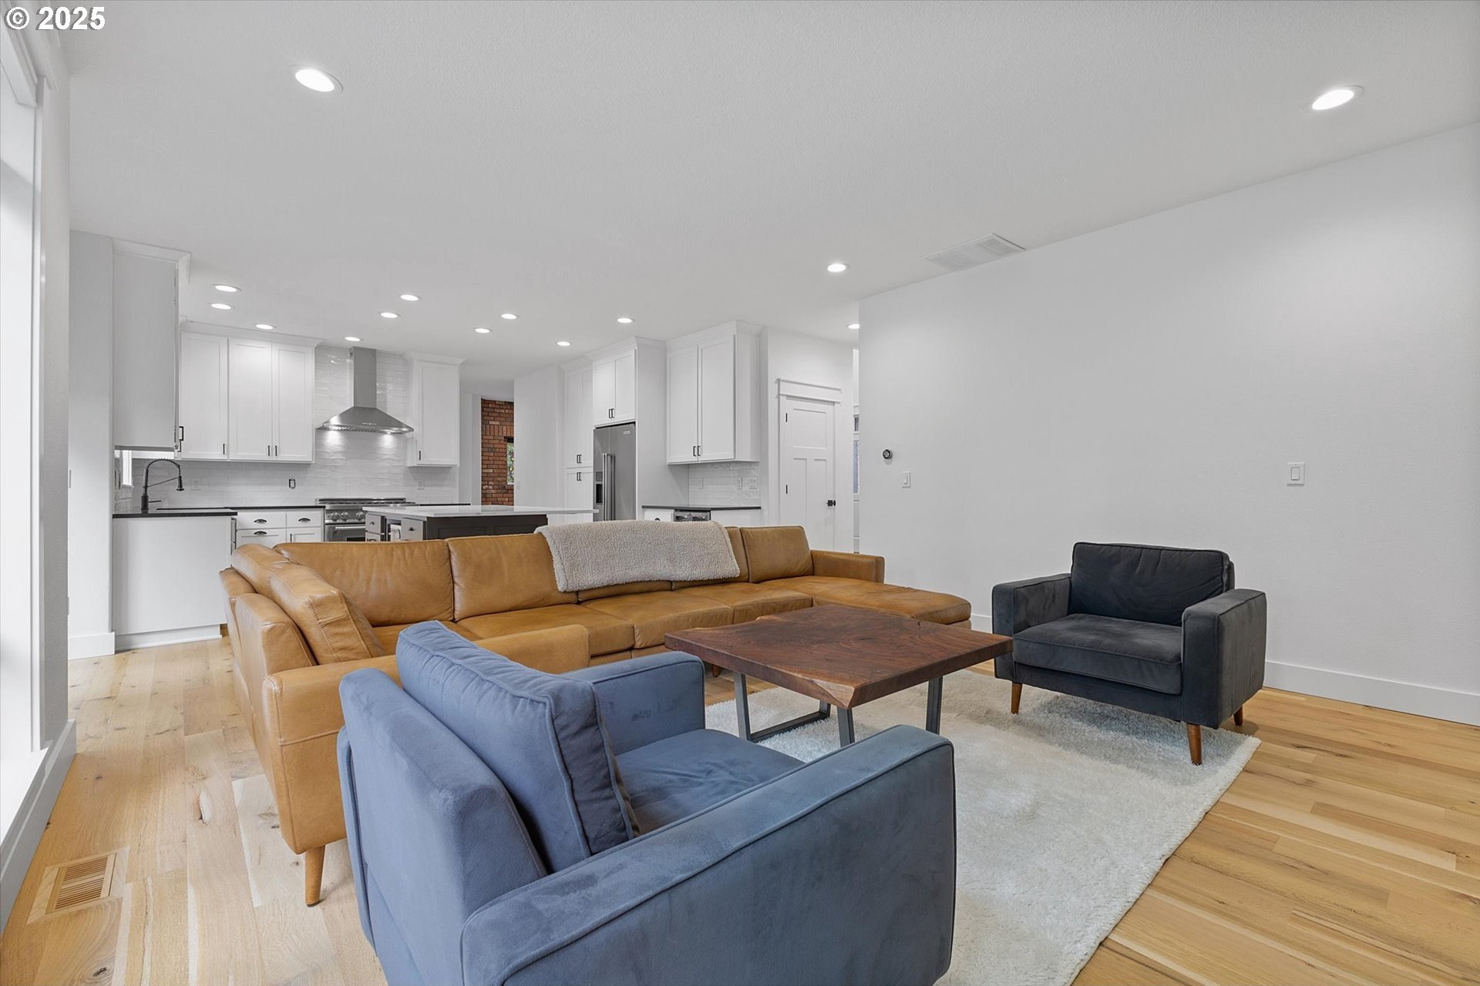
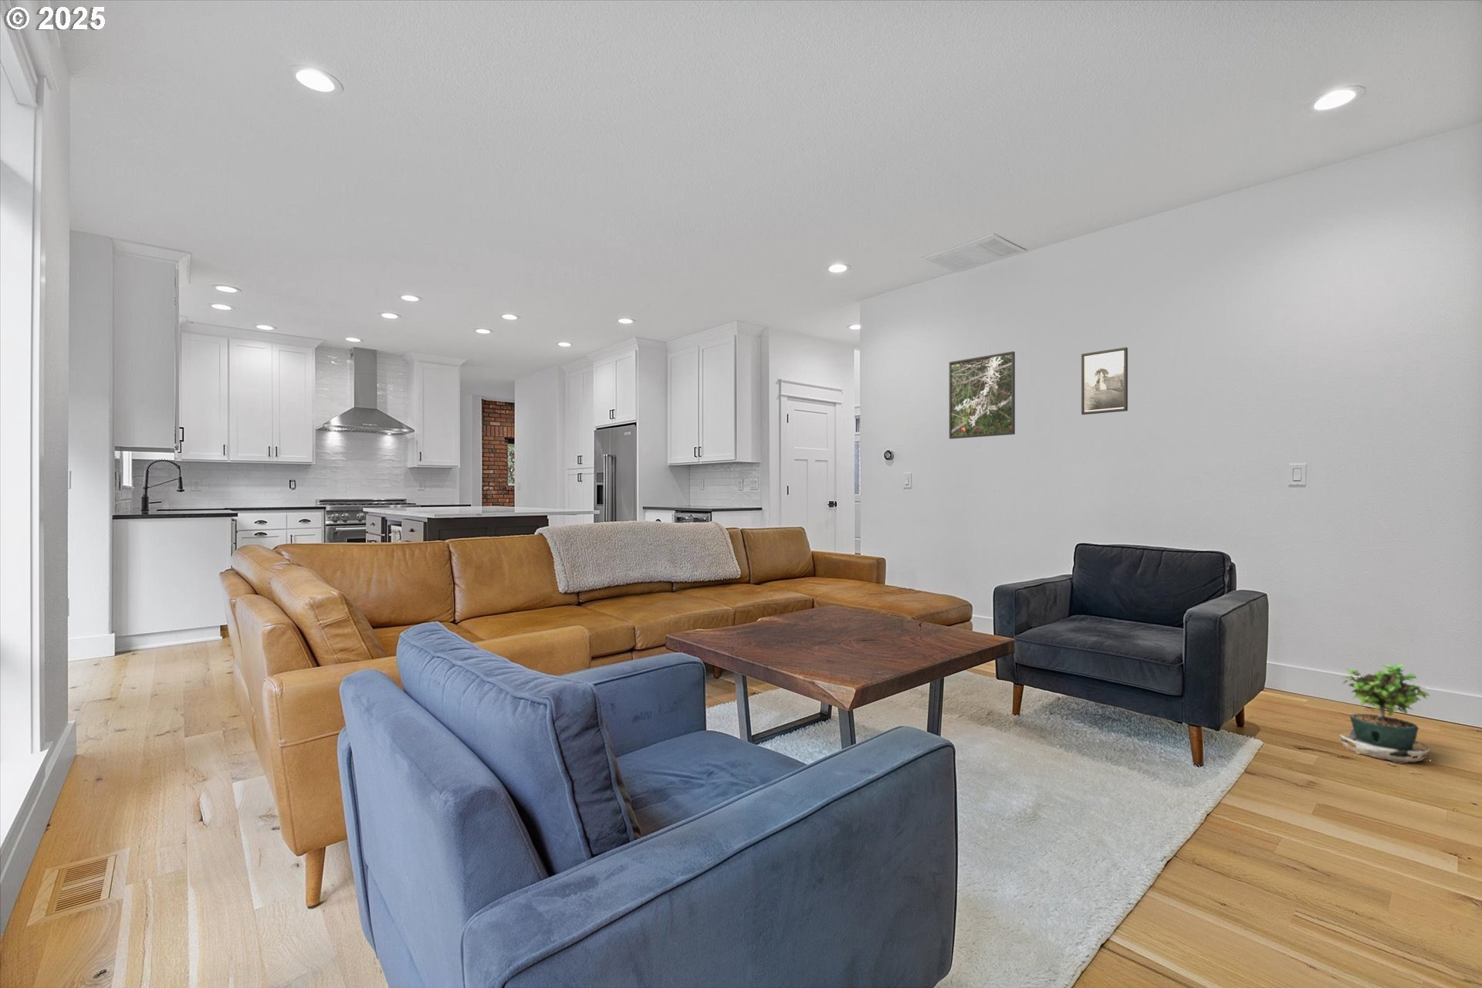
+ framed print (980, 397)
+ potted plant (1388, 709)
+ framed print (1104, 382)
